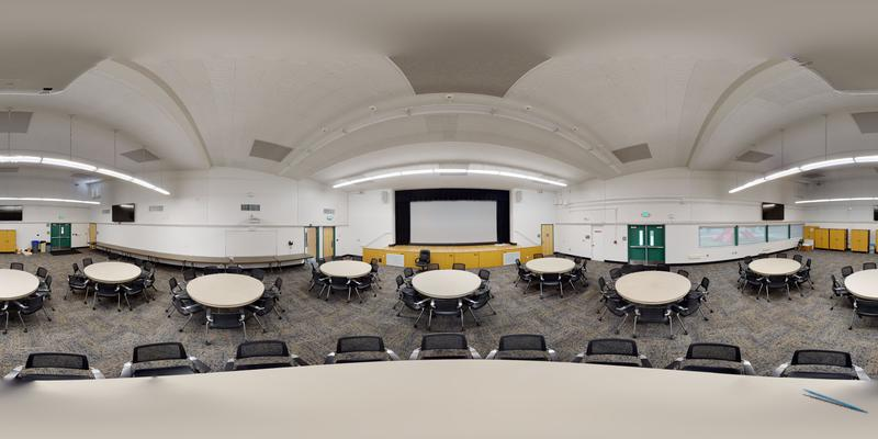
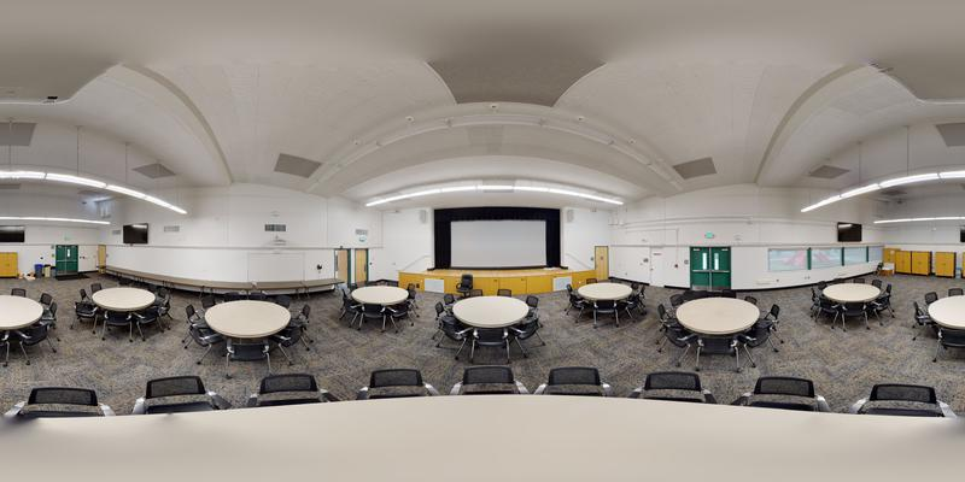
- pen (833, 399)
